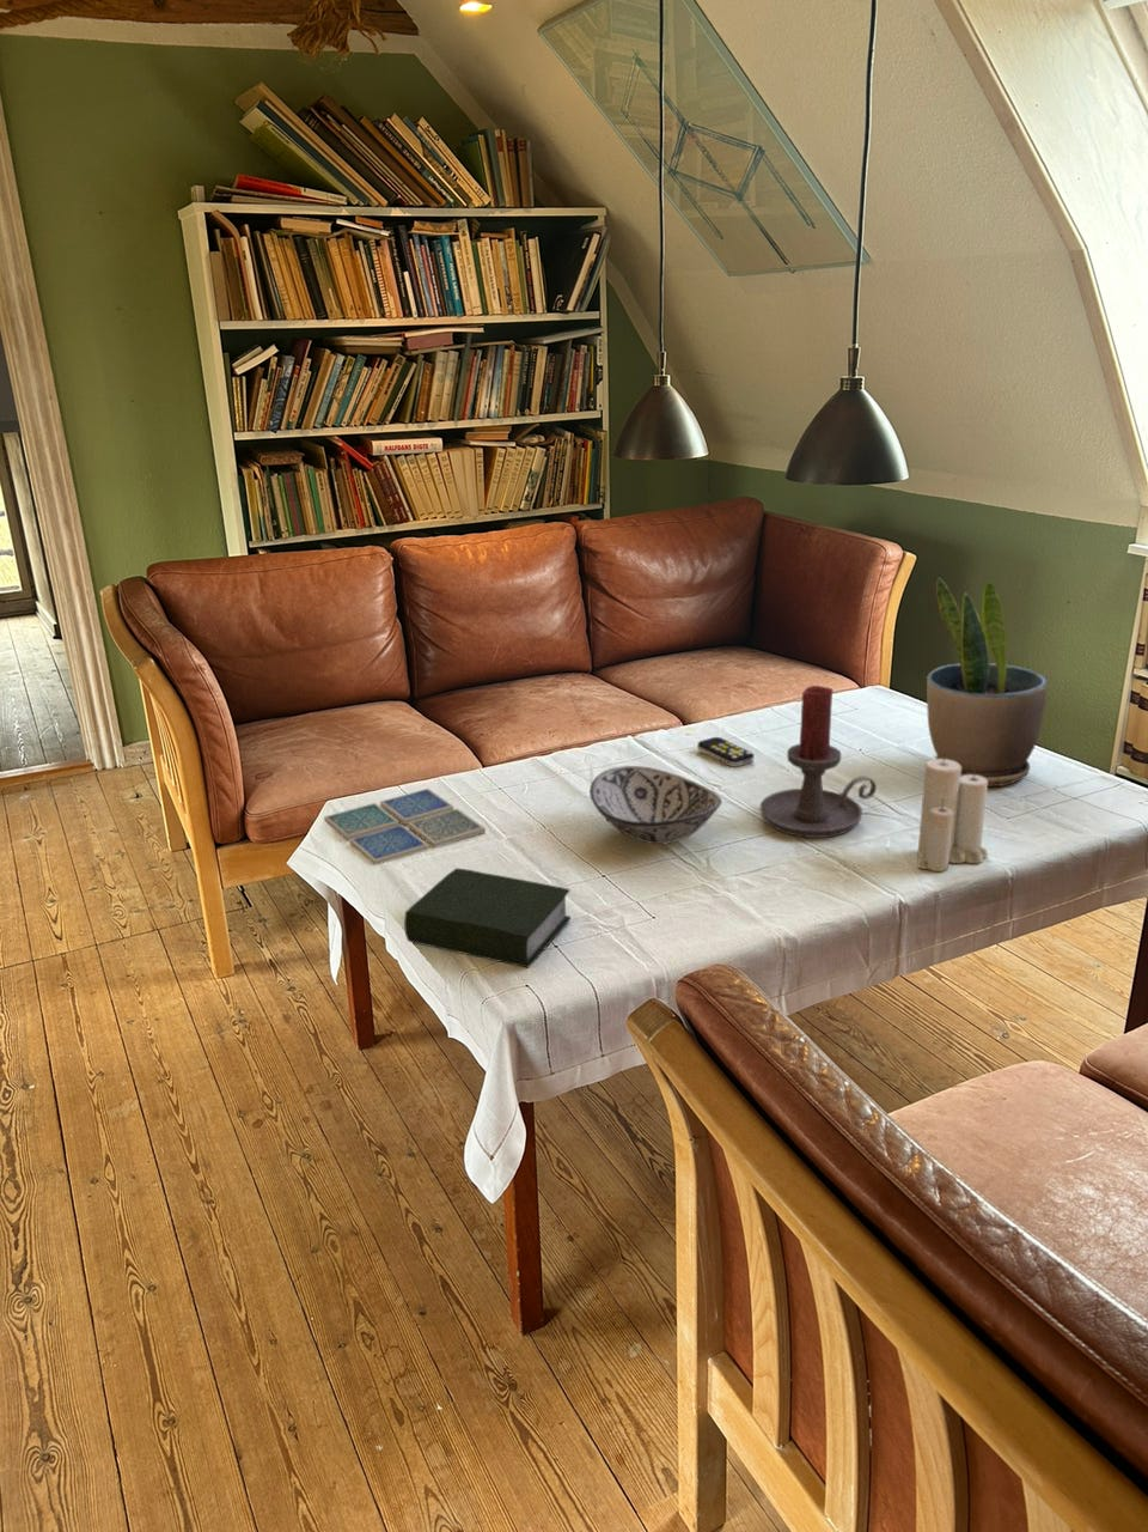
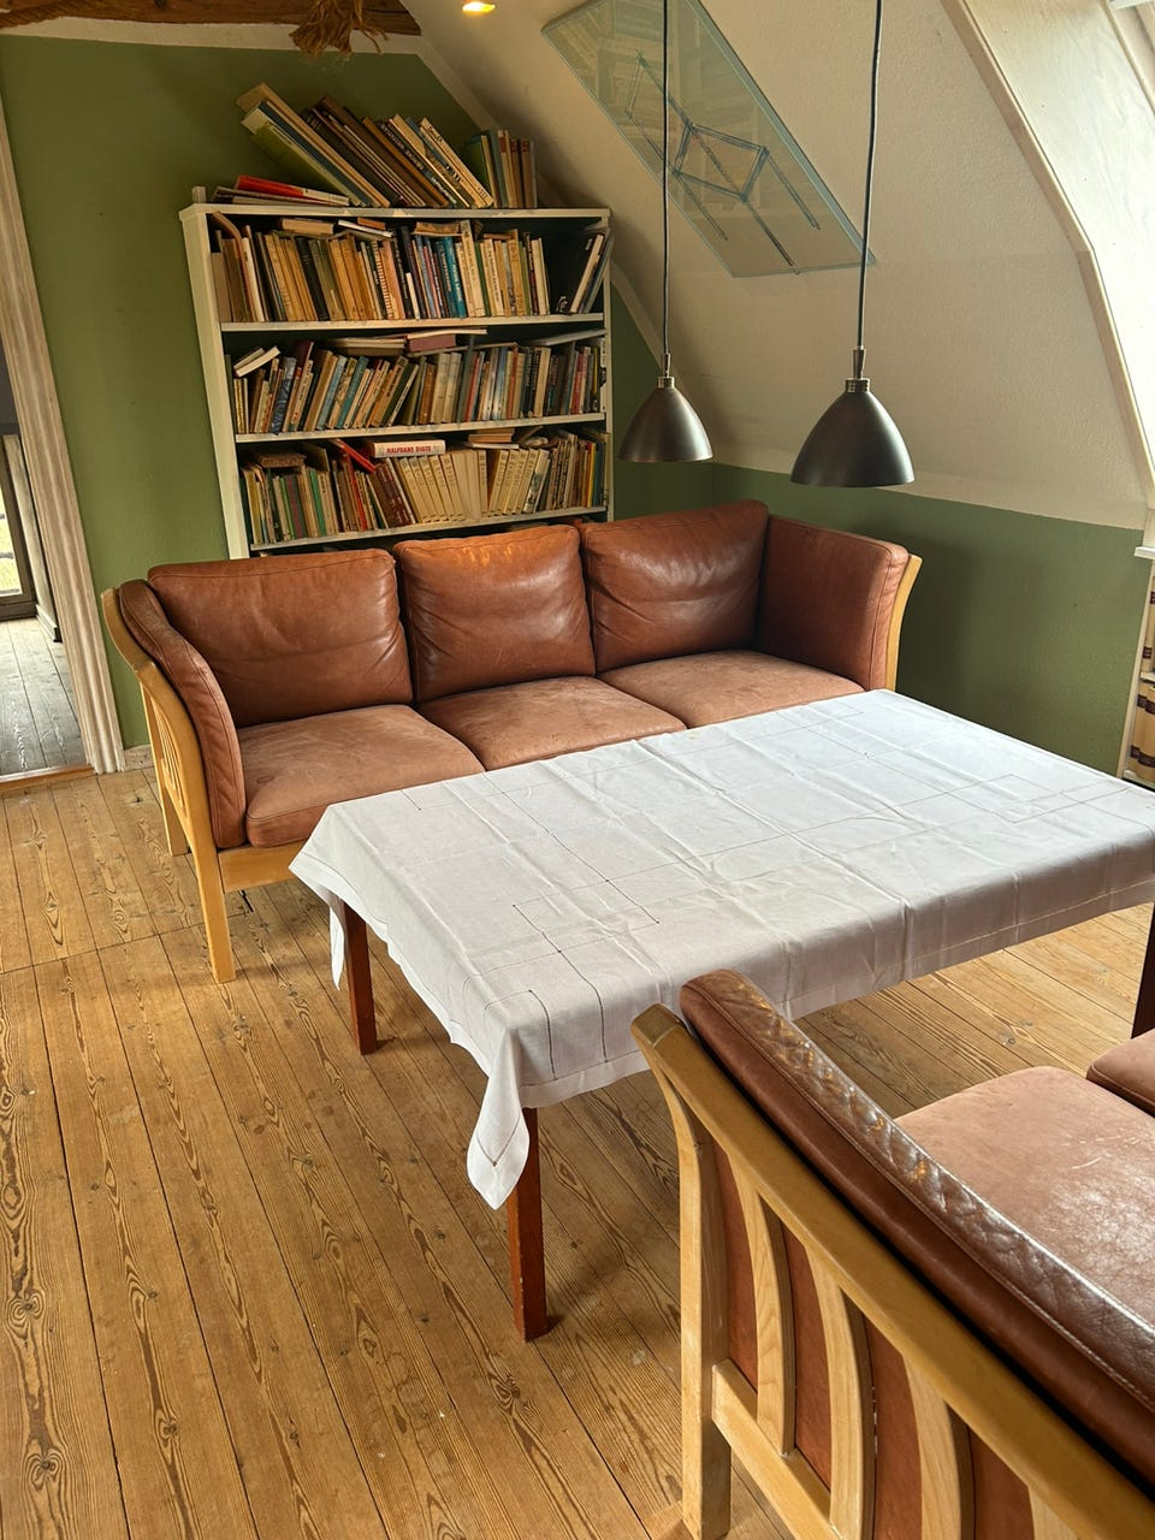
- decorative bowl (654, 812)
- candle holder (825, 752)
- potted plant (986, 674)
- candle (950, 808)
- drink coaster (403, 824)
- book (488, 914)
- remote control (725, 750)
